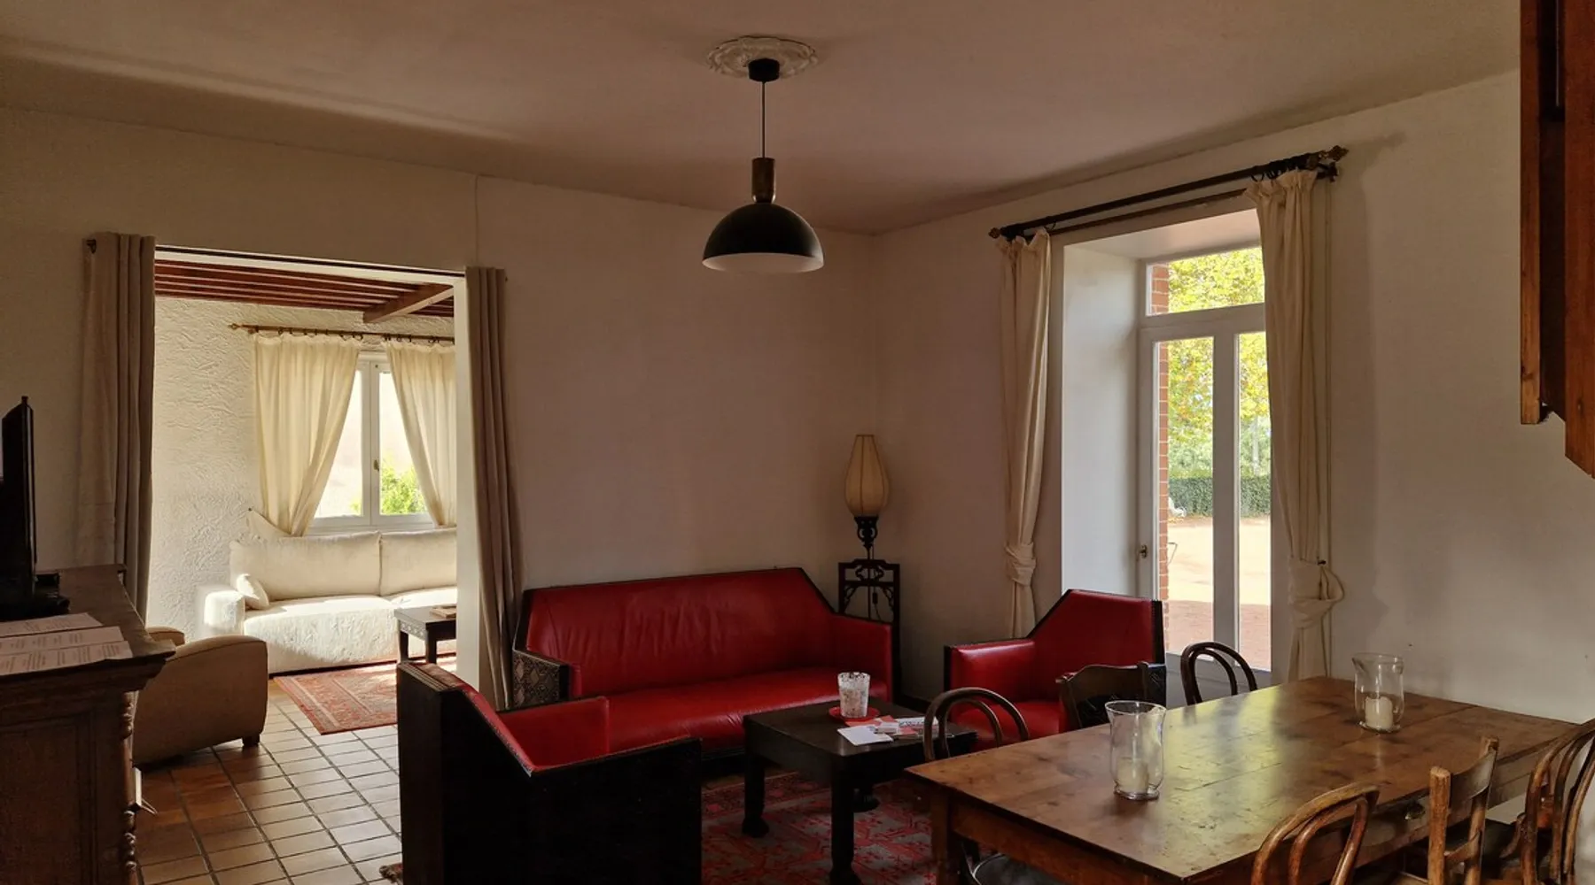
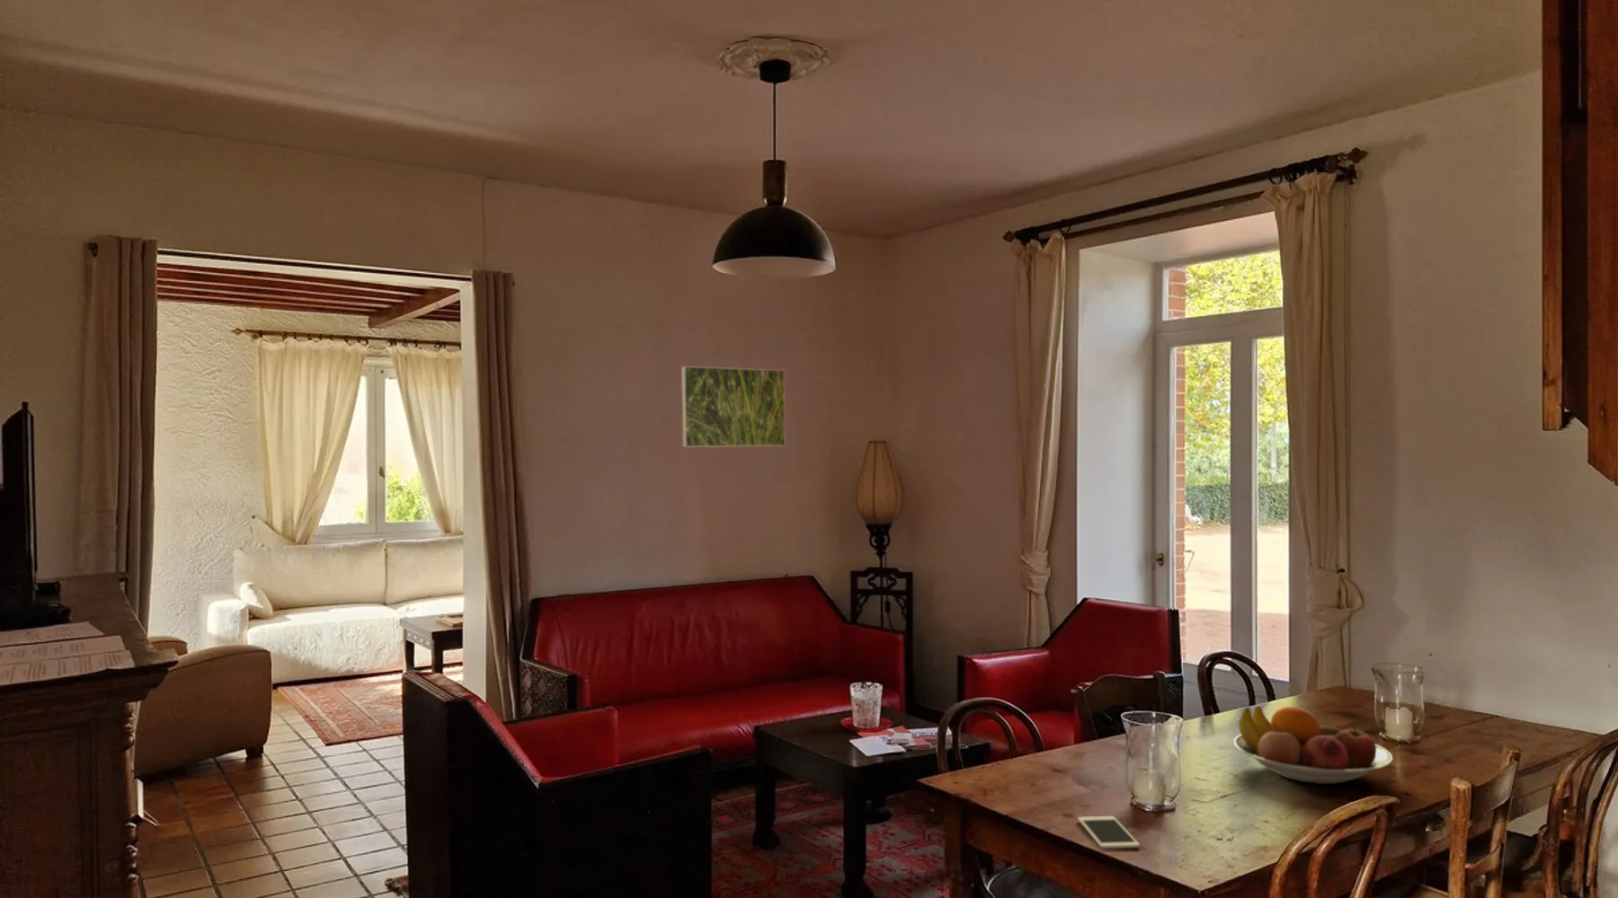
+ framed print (735, 407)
+ fruit bowl (1310, 742)
+ cell phone (1108, 832)
